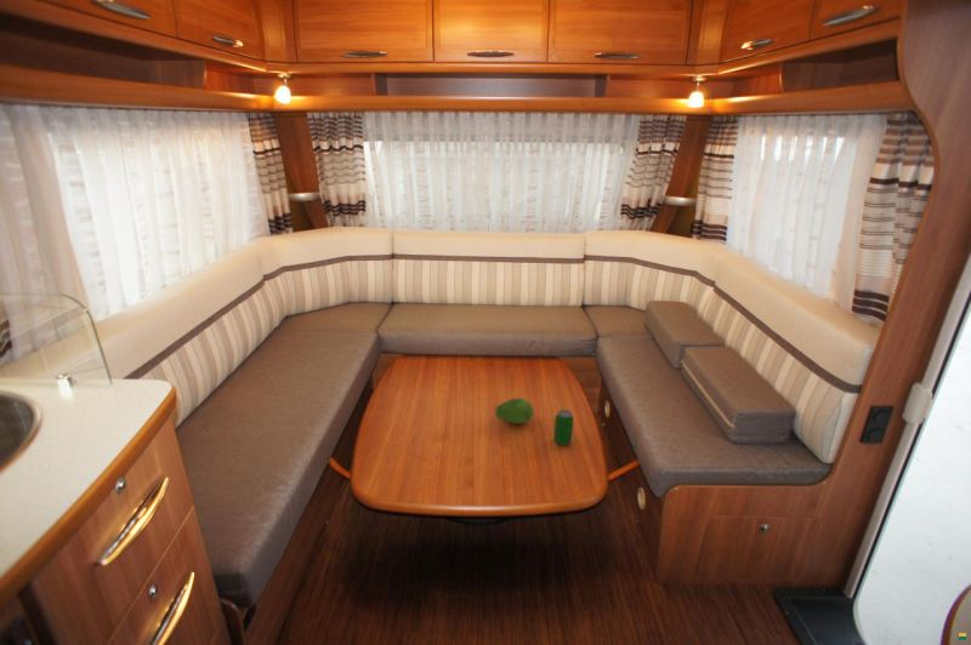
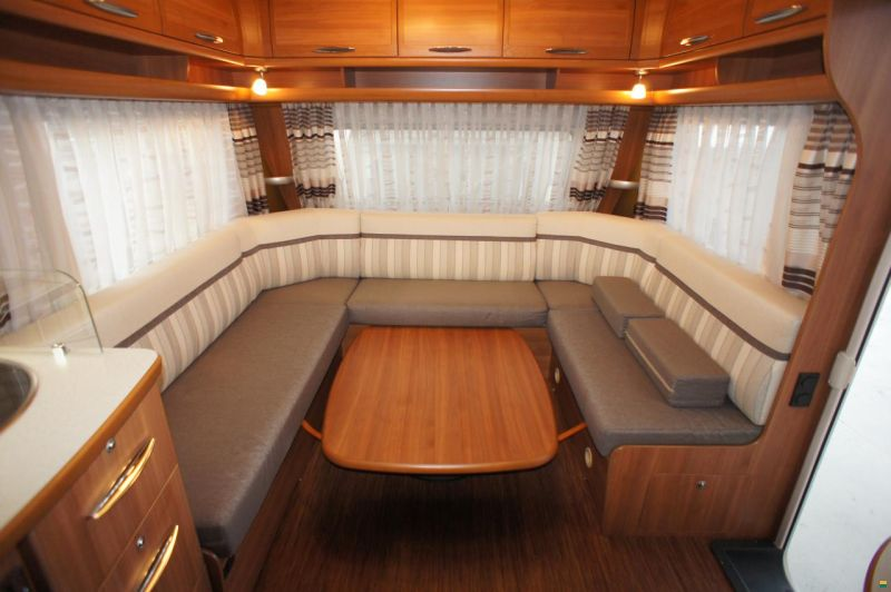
- beverage can (563, 427)
- fruit (513, 410)
